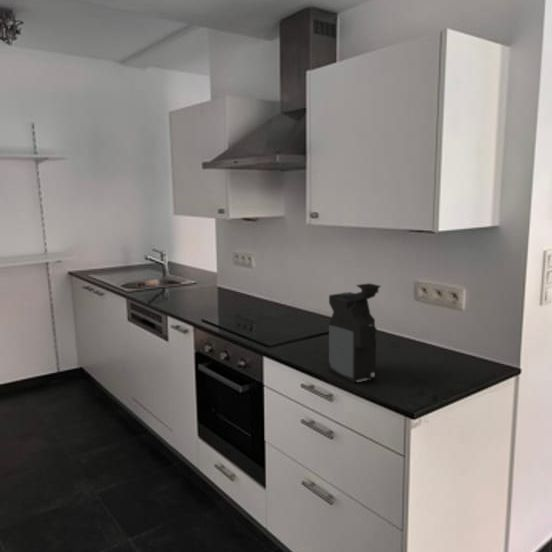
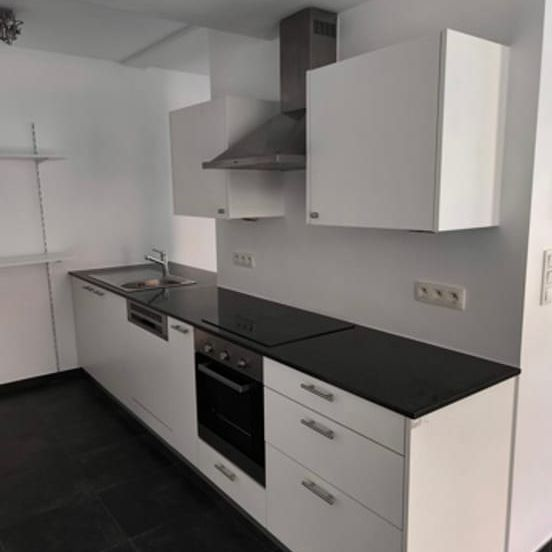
- coffee maker (353, 329)
